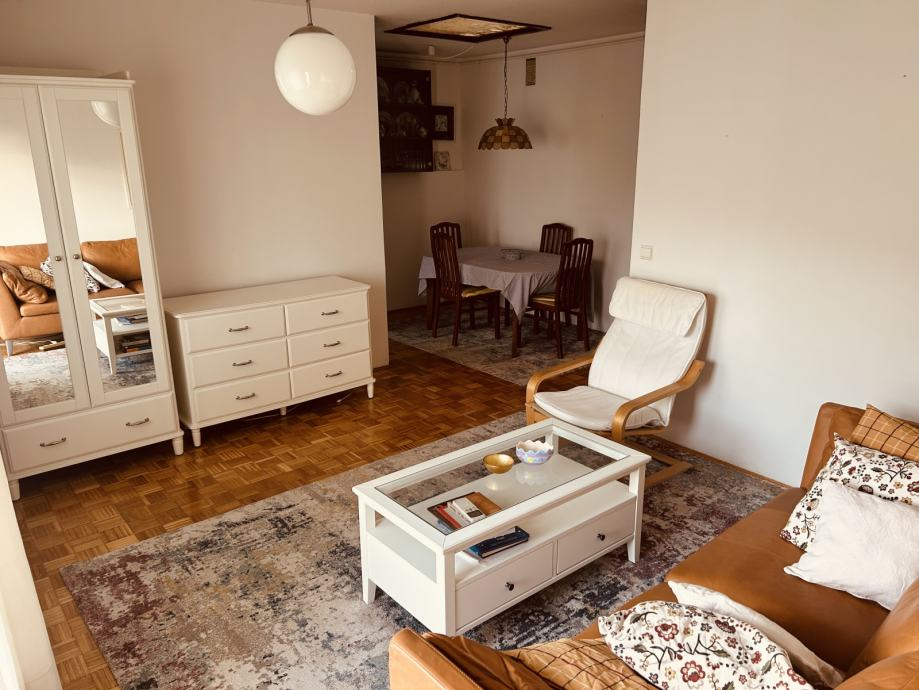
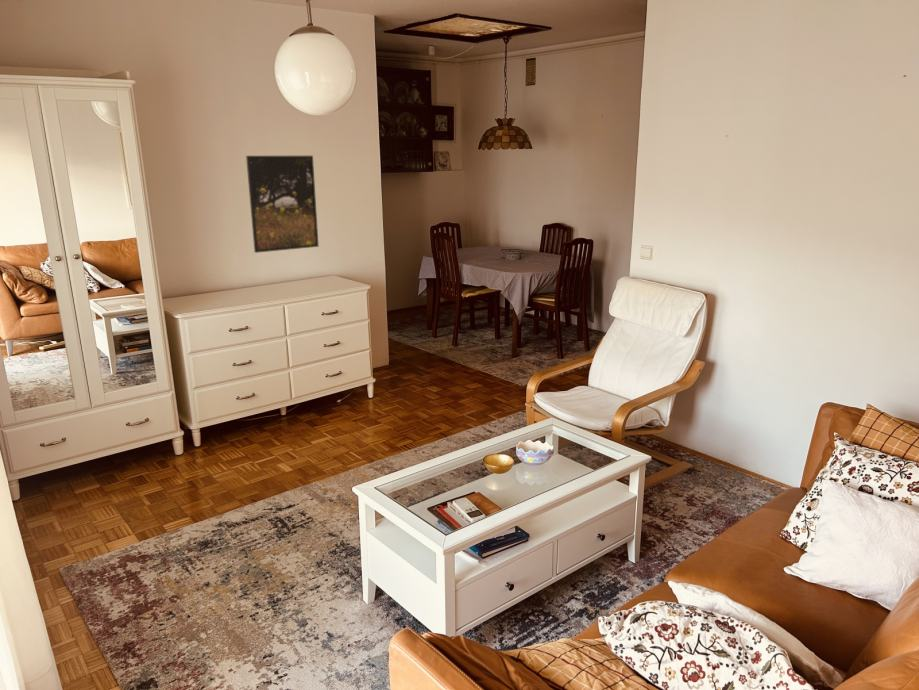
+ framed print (284, 203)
